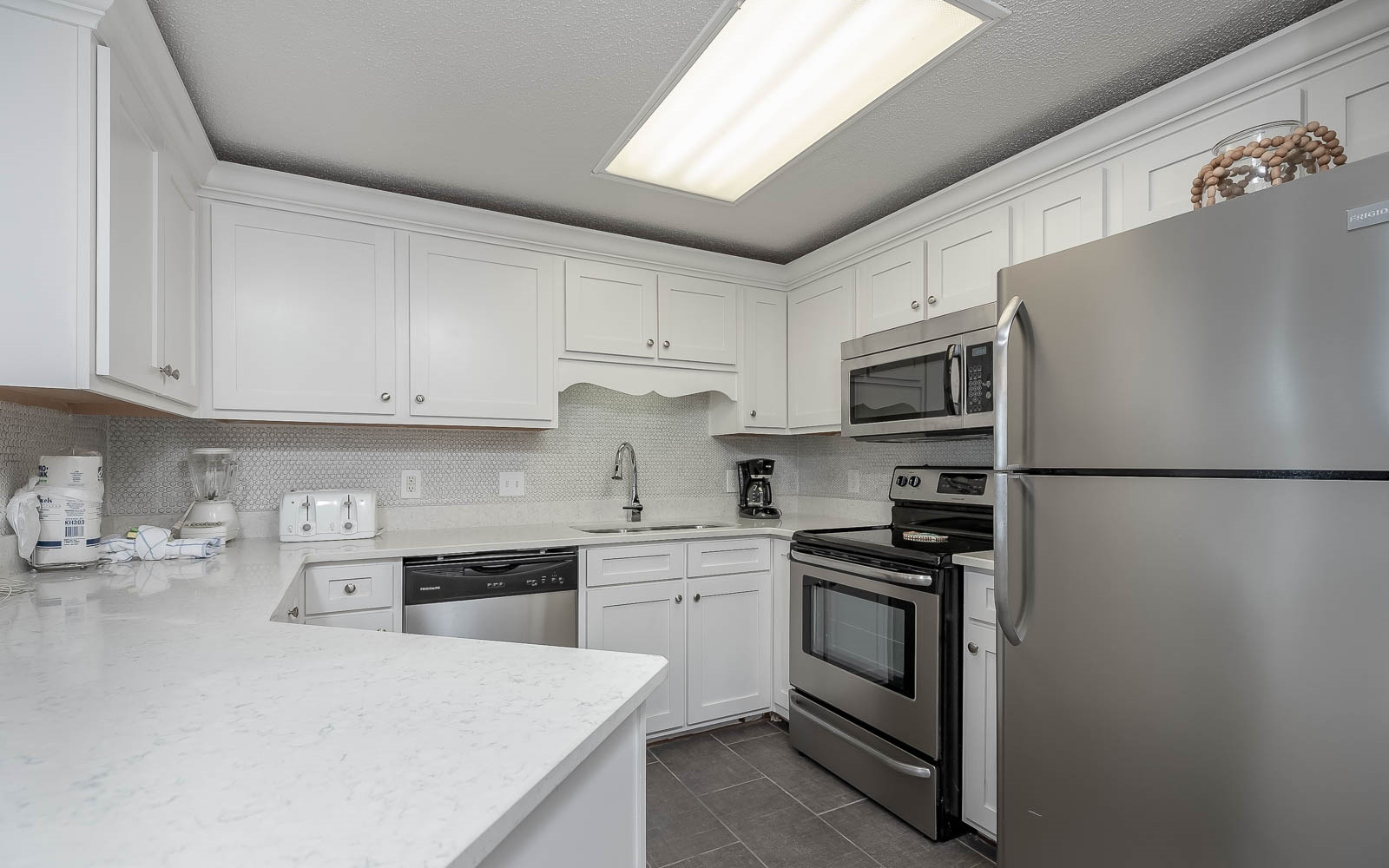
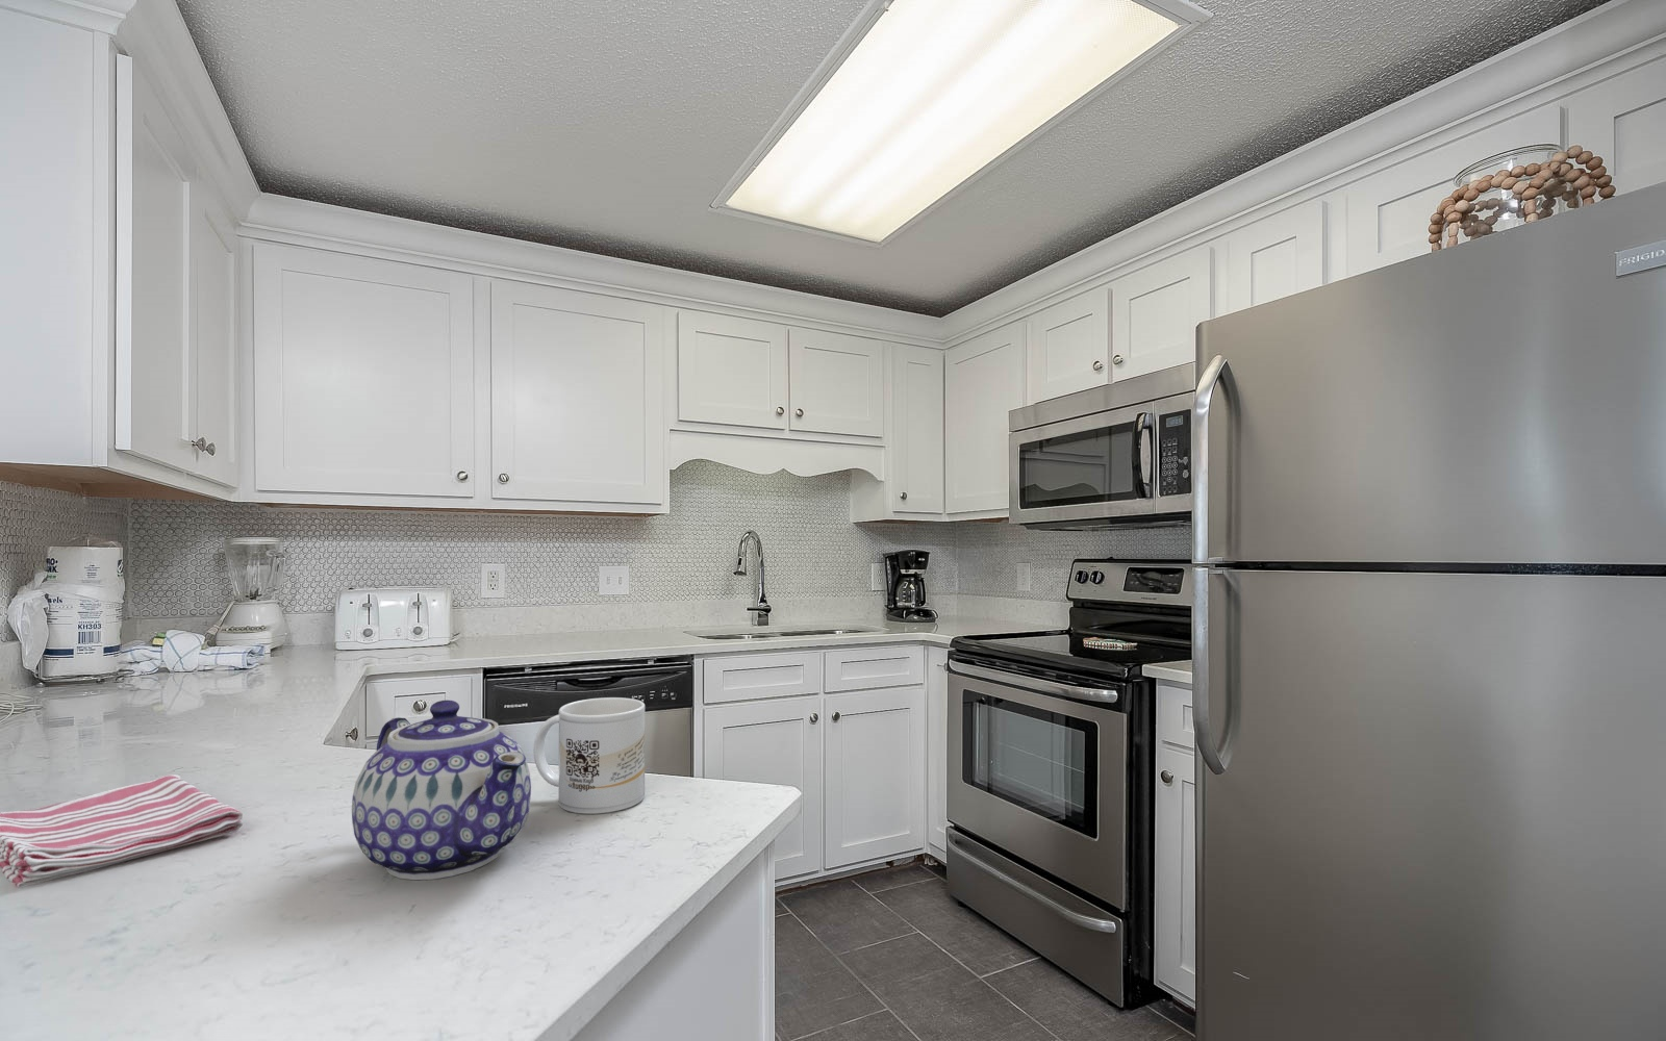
+ teapot (445, 778)
+ mug (595, 751)
+ dish towel (110, 817)
